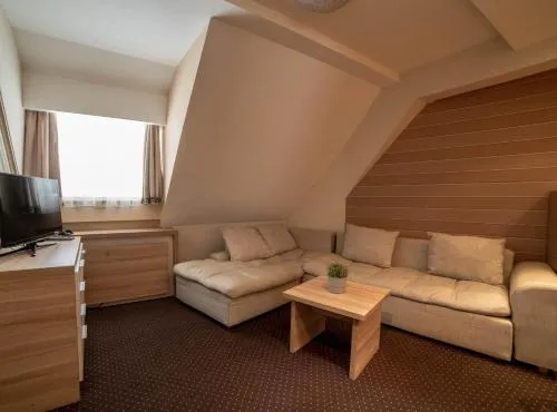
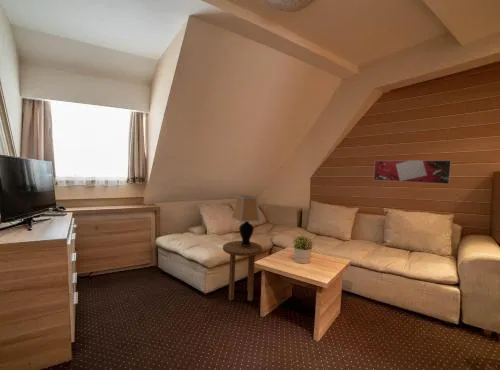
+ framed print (408, 171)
+ side table (248, 270)
+ table lamp (246, 221)
